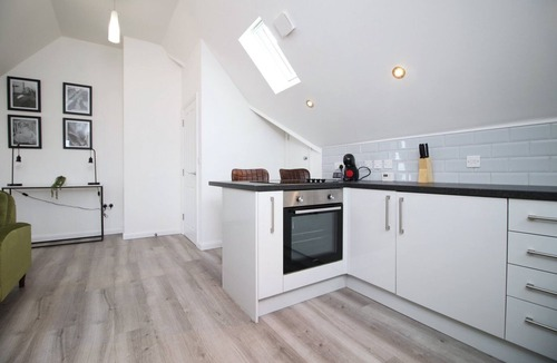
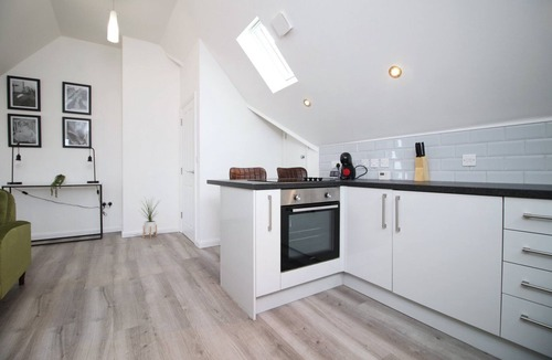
+ house plant (150, 216)
